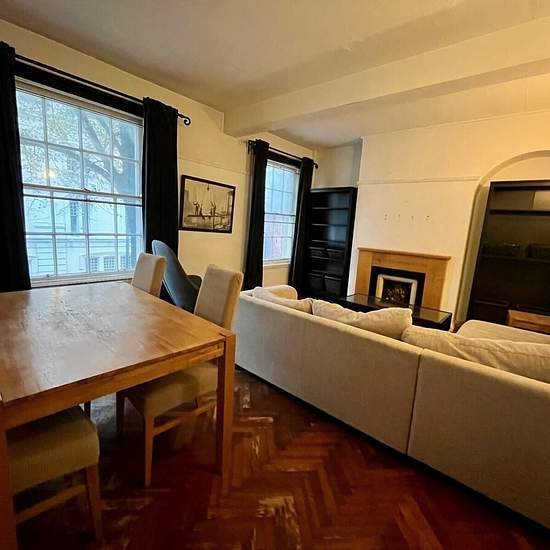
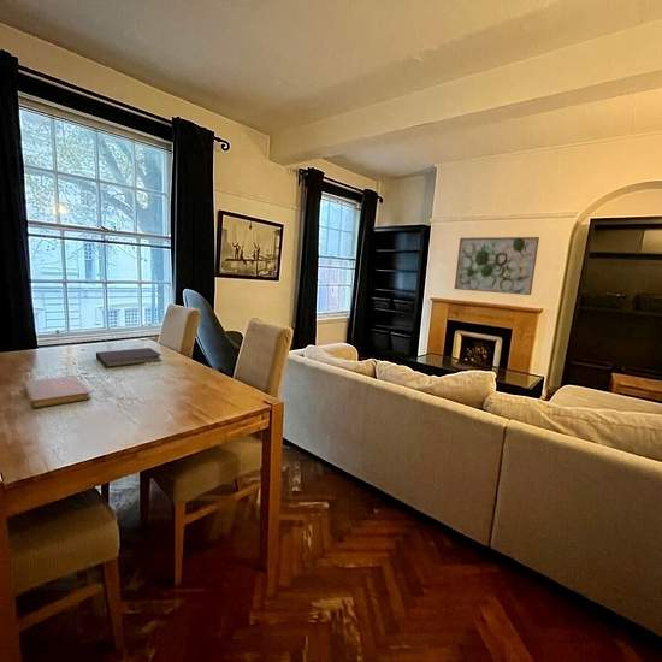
+ wall art (493, 265)
+ notebook (55, 390)
+ notebook (129, 356)
